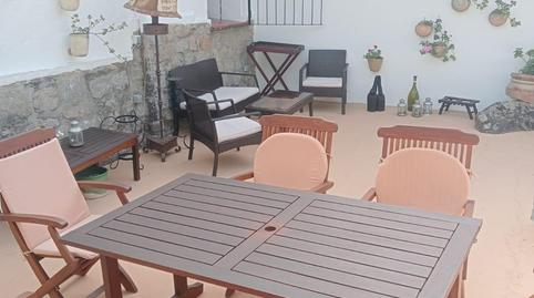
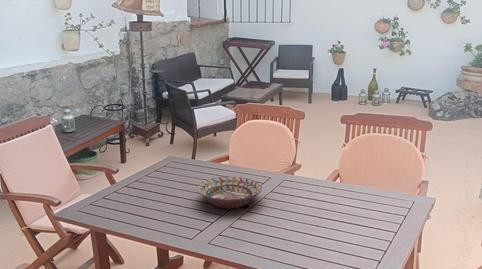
+ decorative bowl (229, 194)
